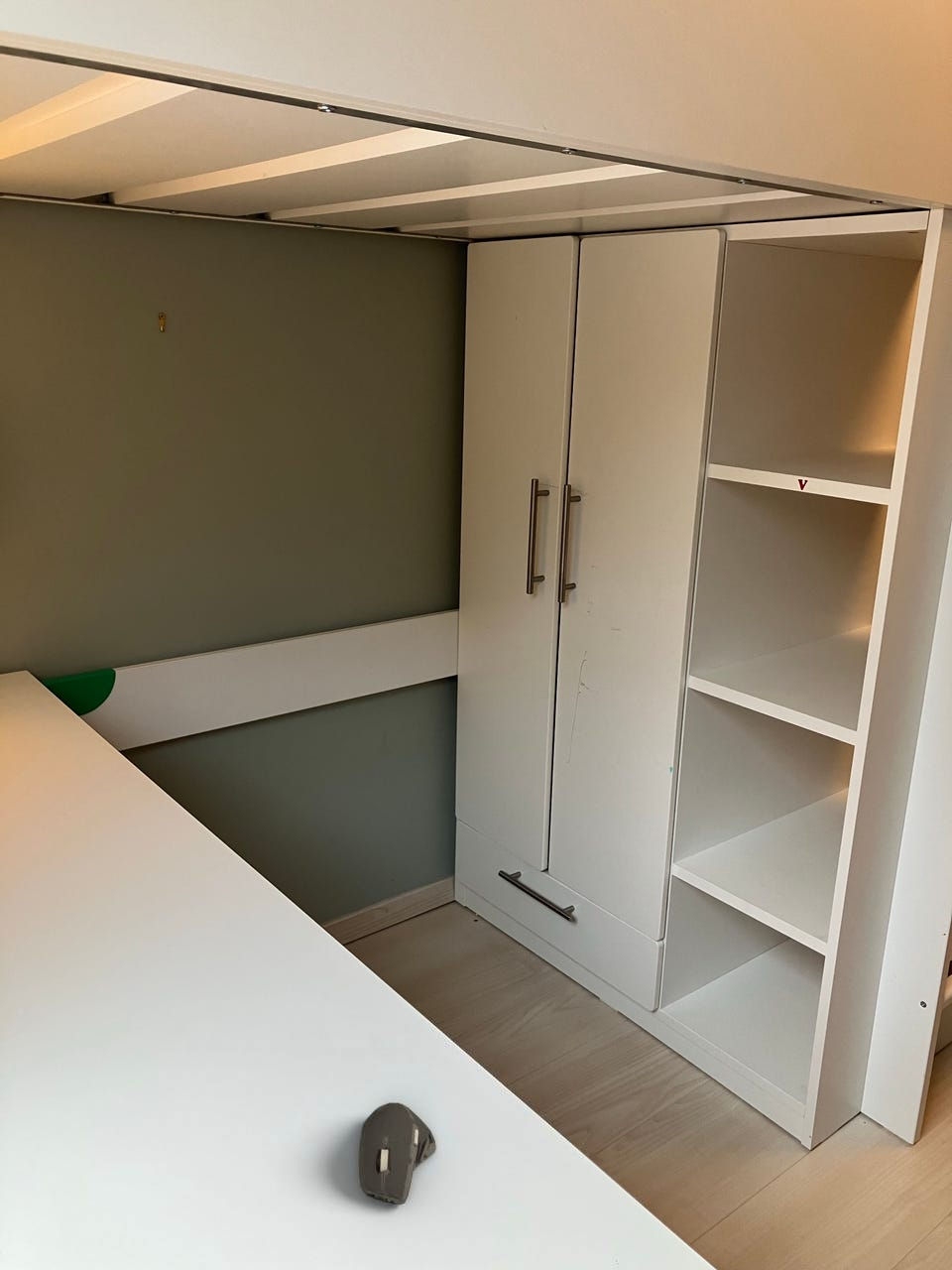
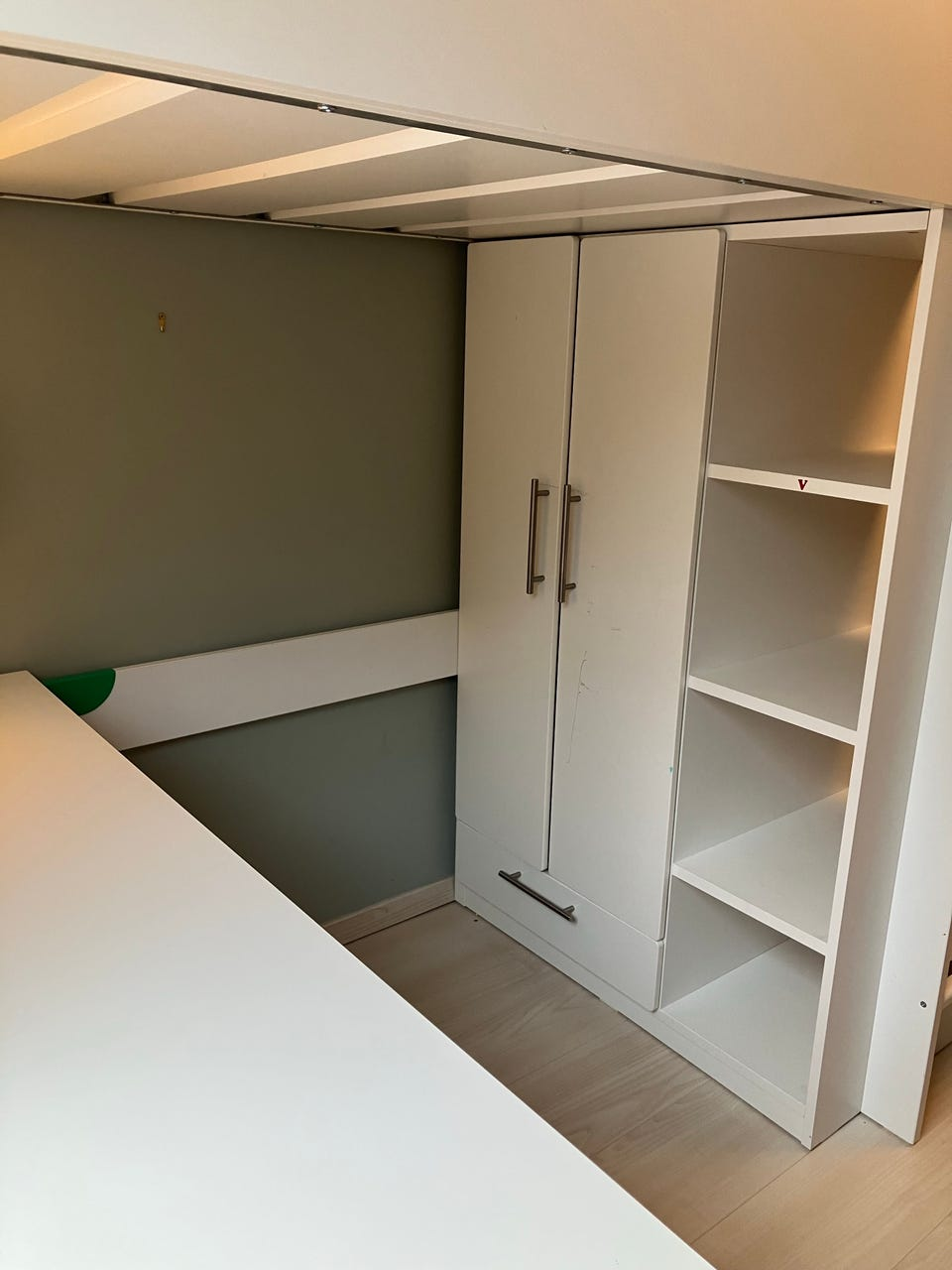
- computer mouse (397, 1141)
